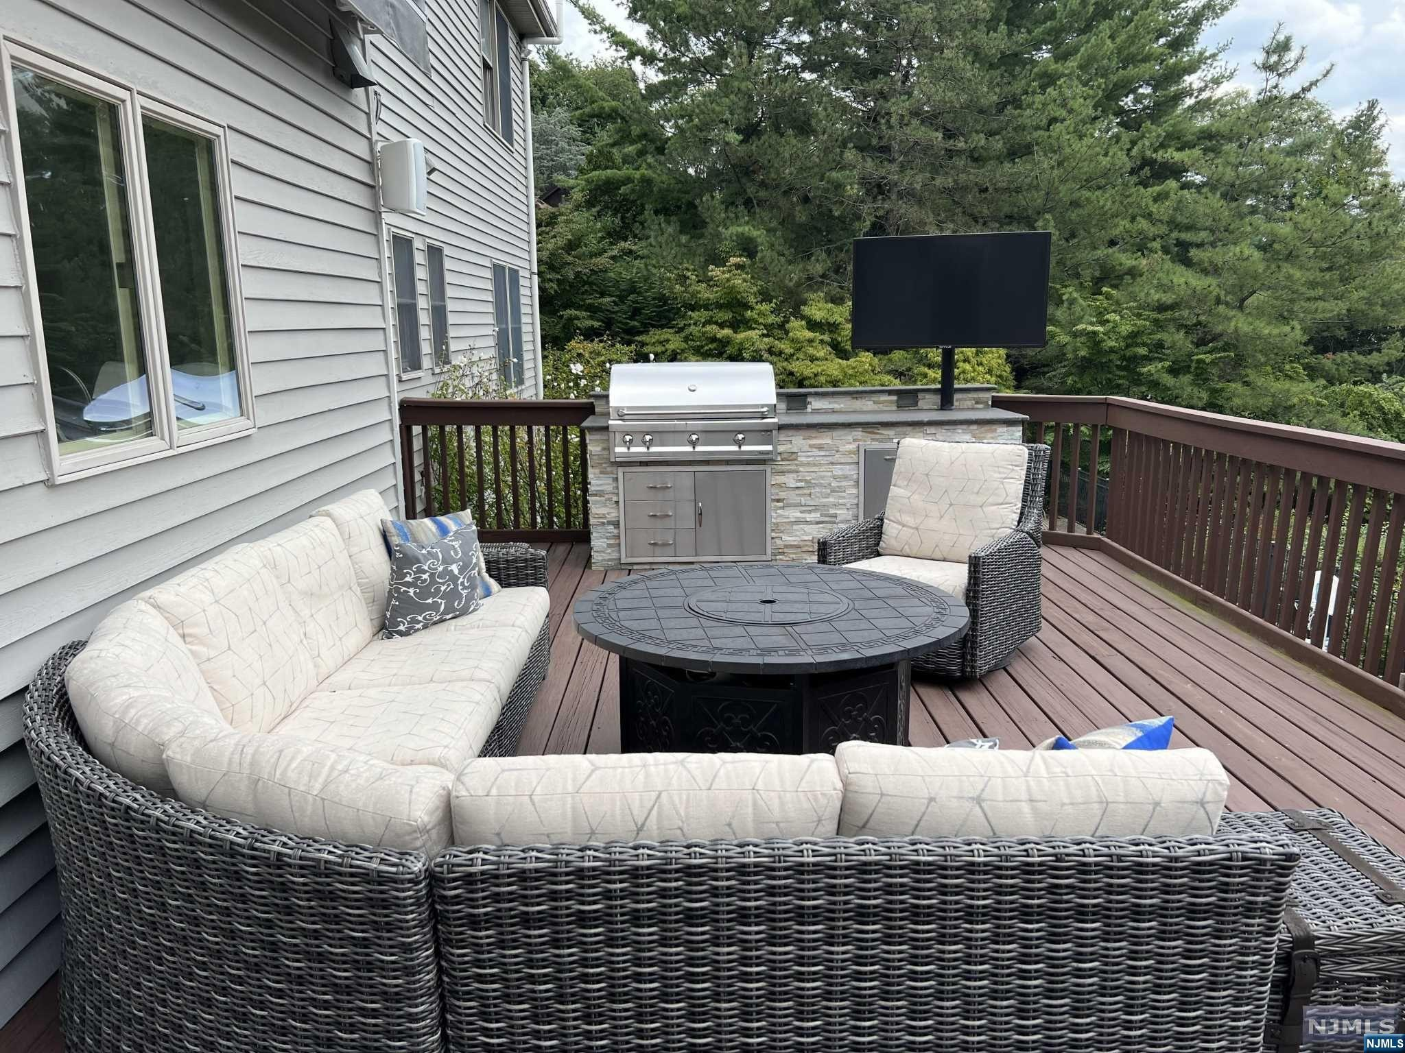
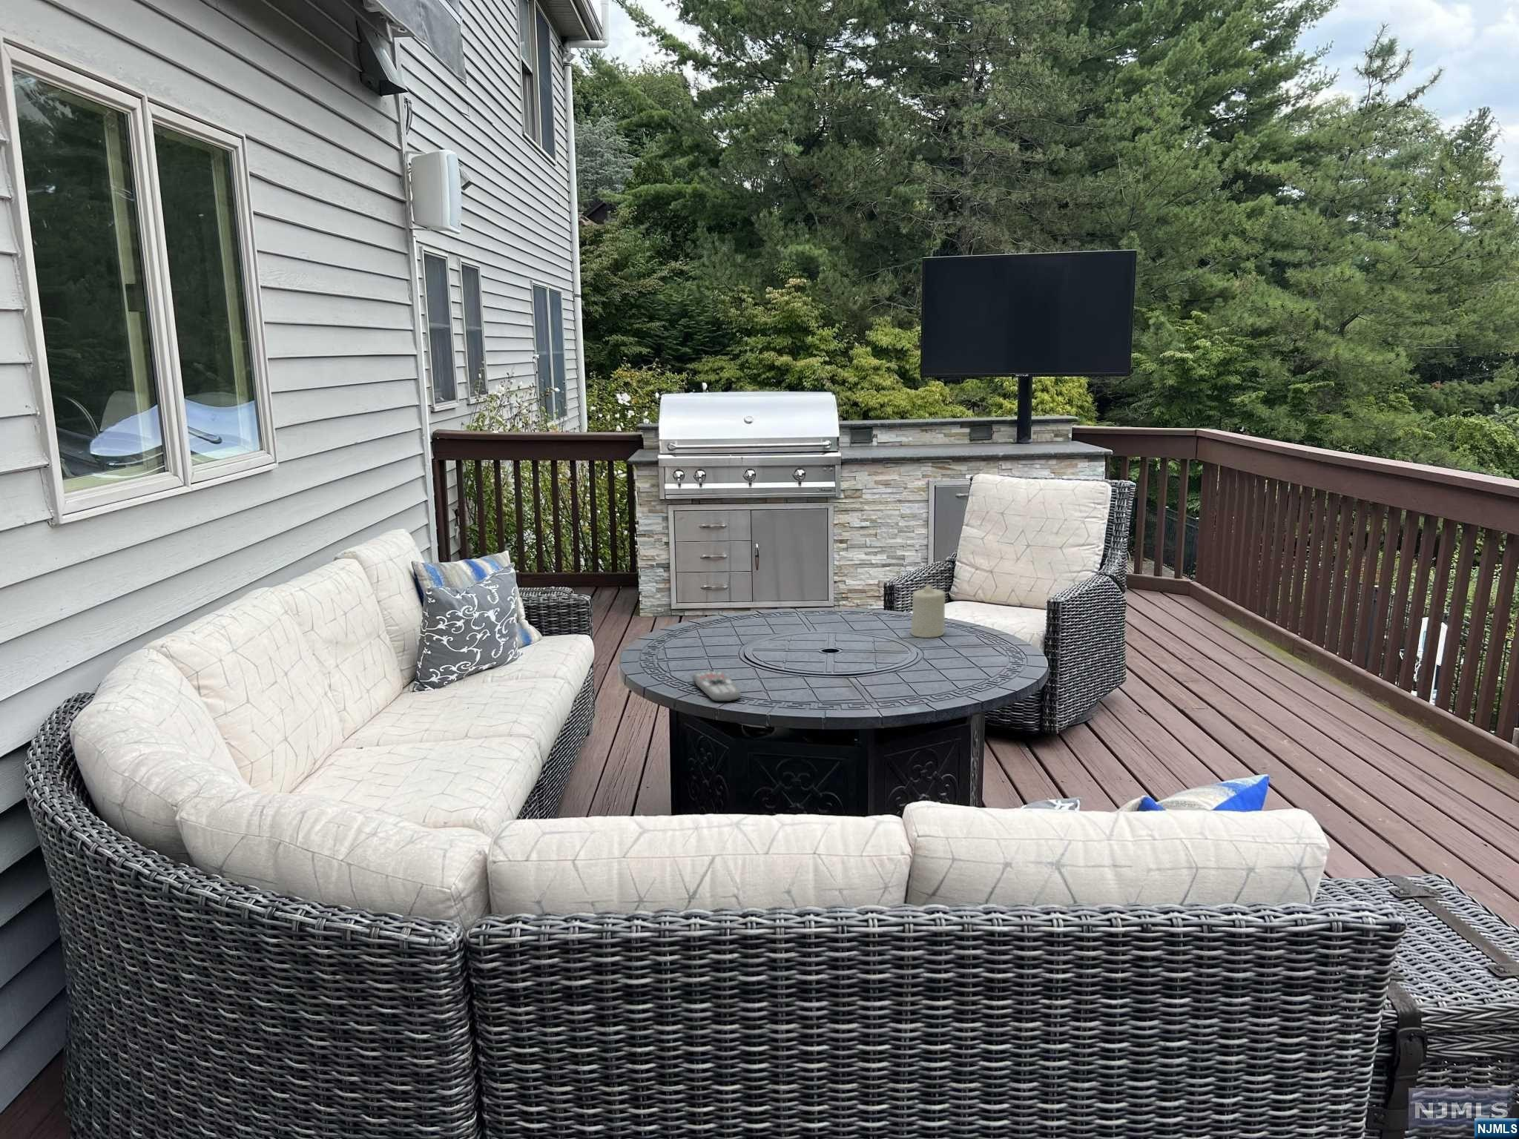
+ candle (928, 609)
+ remote control (718, 686)
